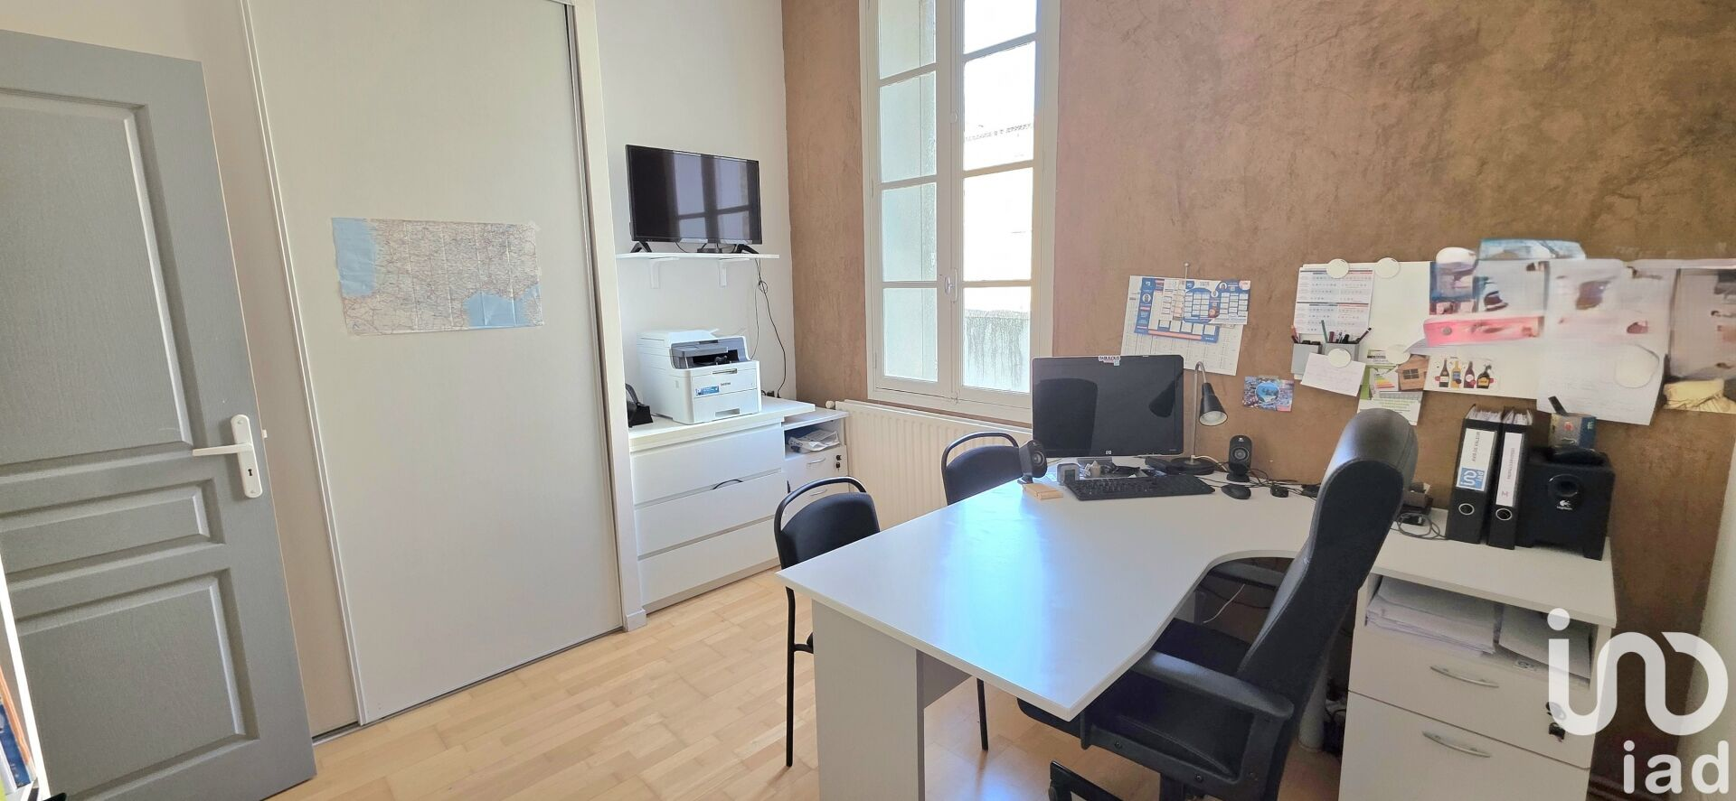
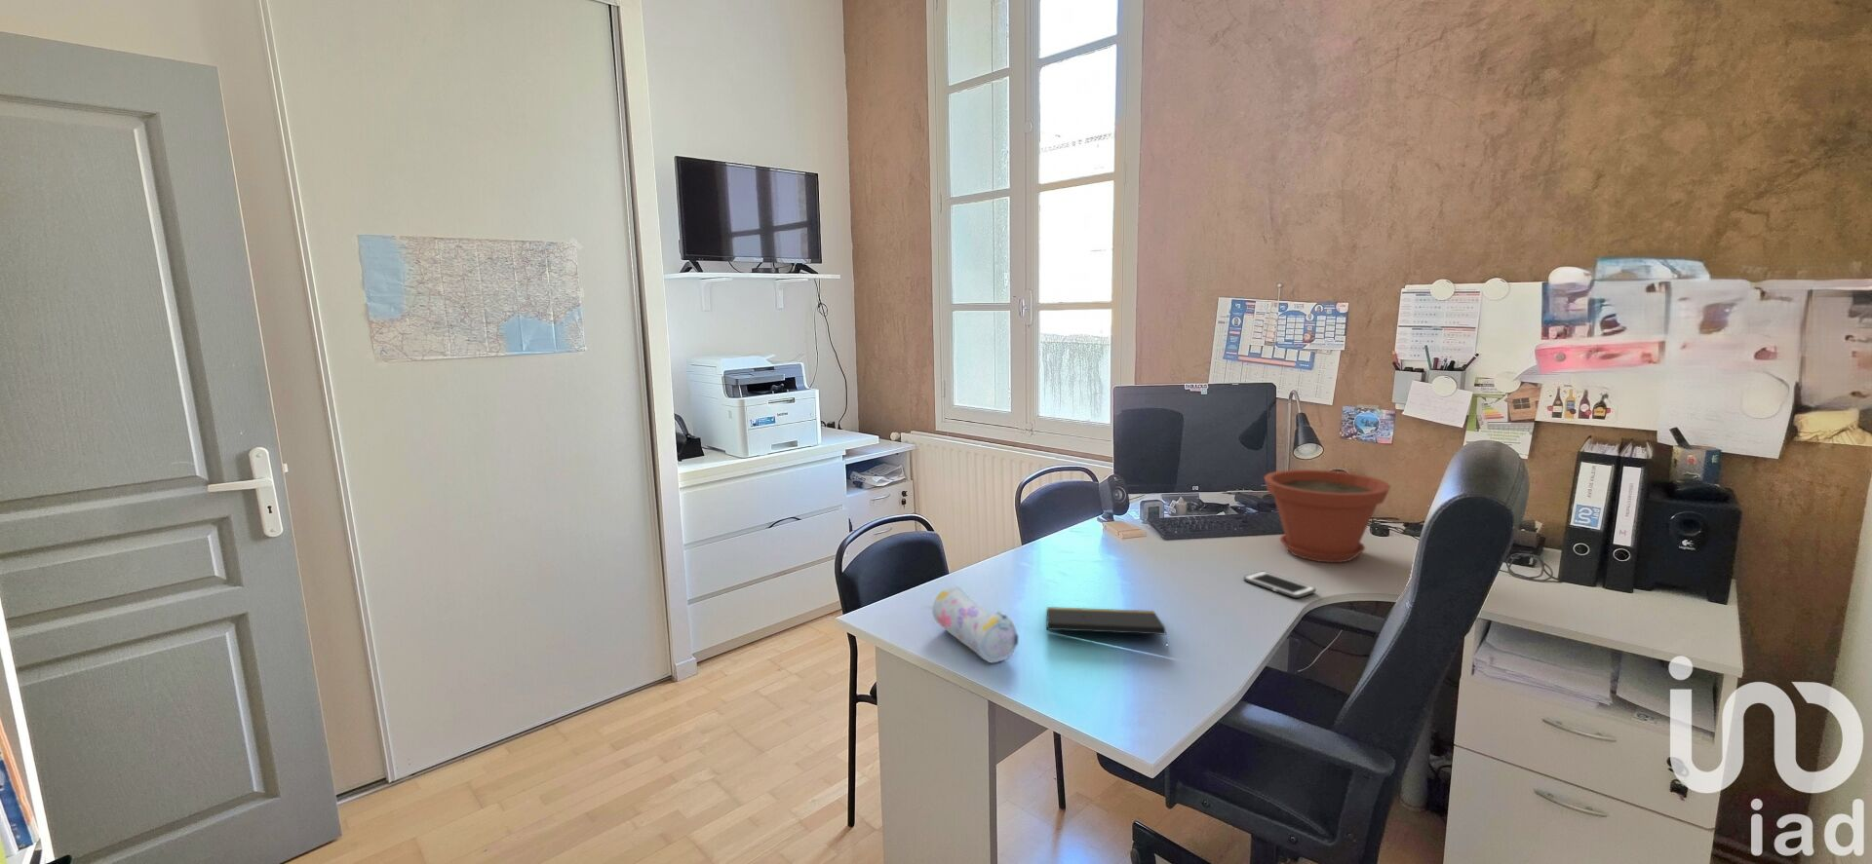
+ plant pot (1322, 517)
+ pencil case (973, 622)
+ cell phone (1279, 584)
+ notepad (1102, 619)
